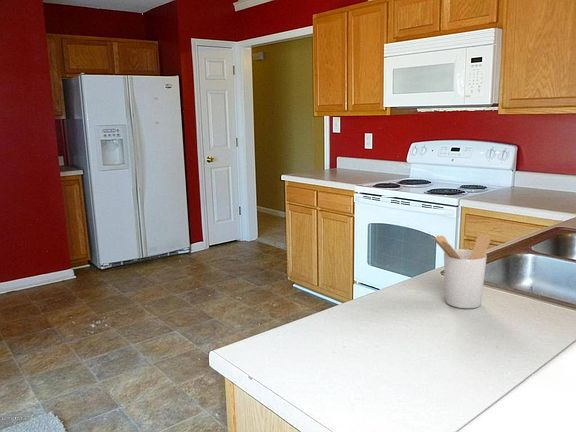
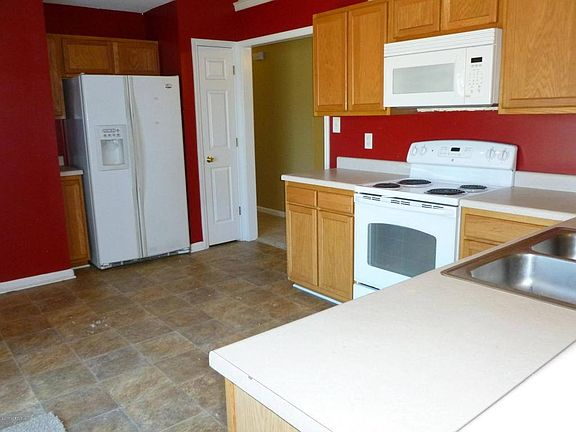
- utensil holder (456, 268)
